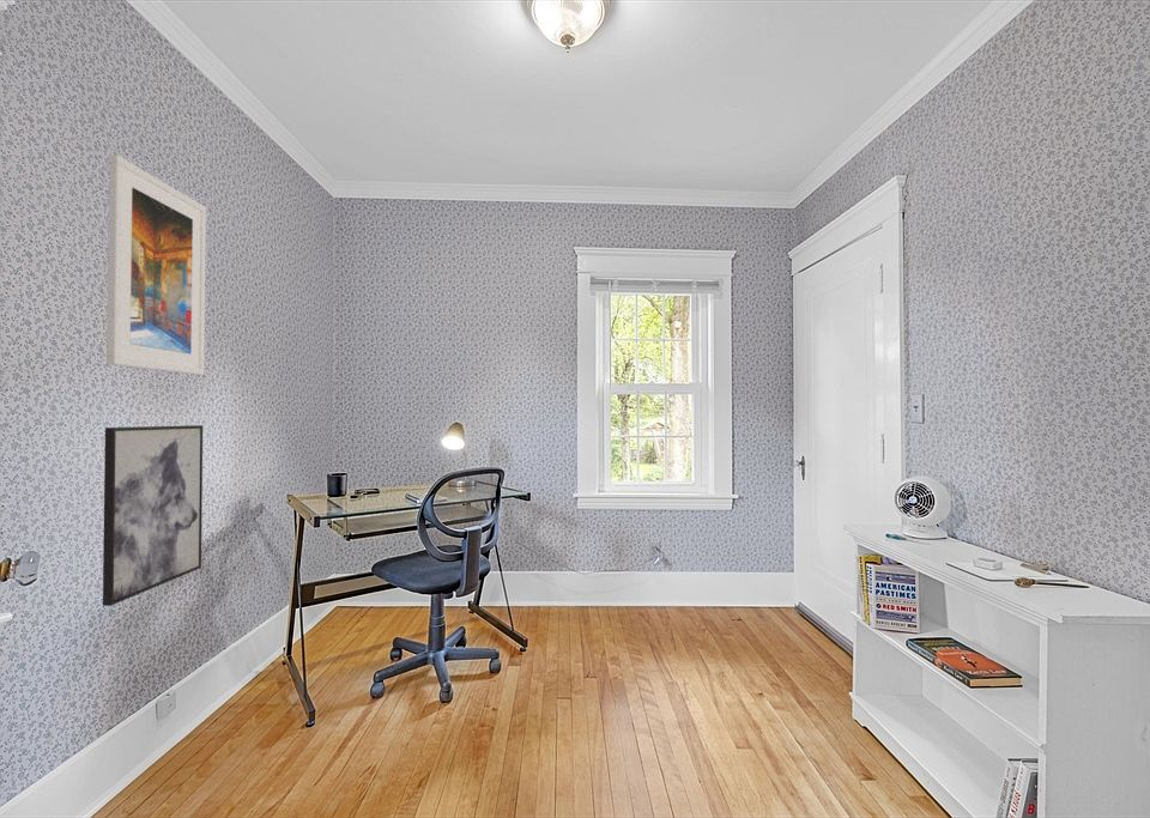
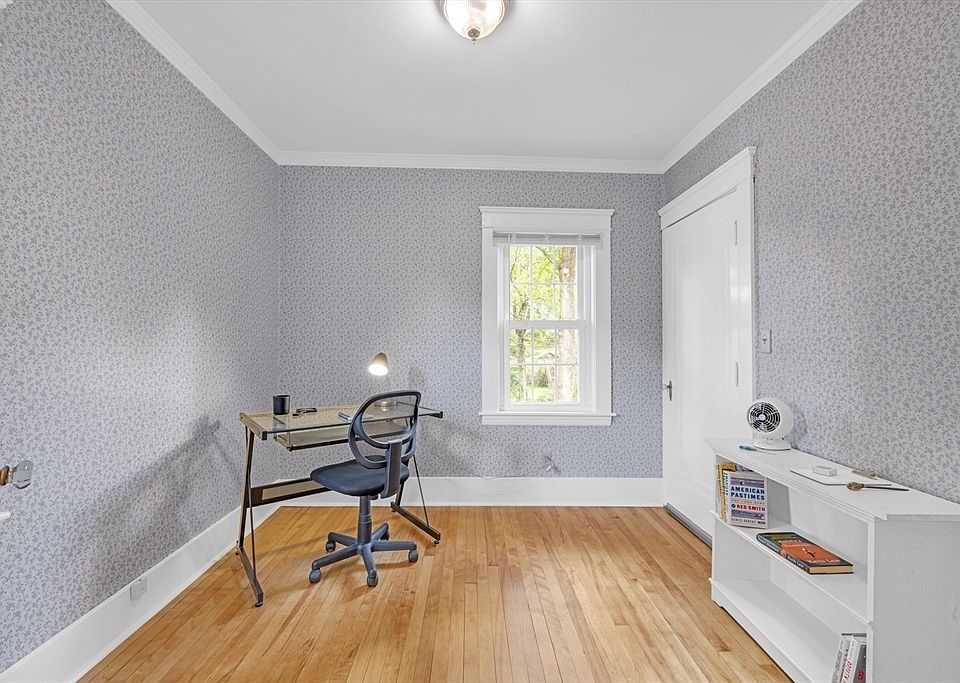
- wall art (158, 505)
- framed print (162, 277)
